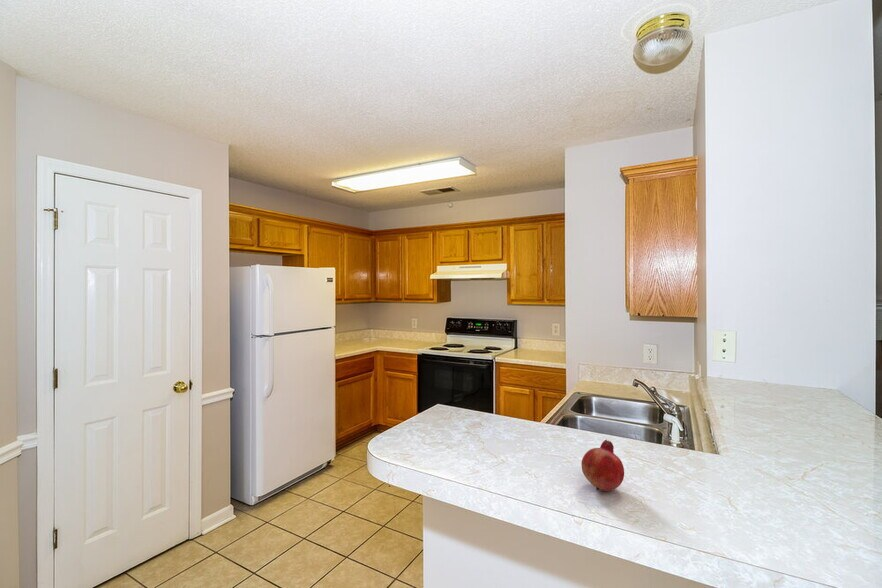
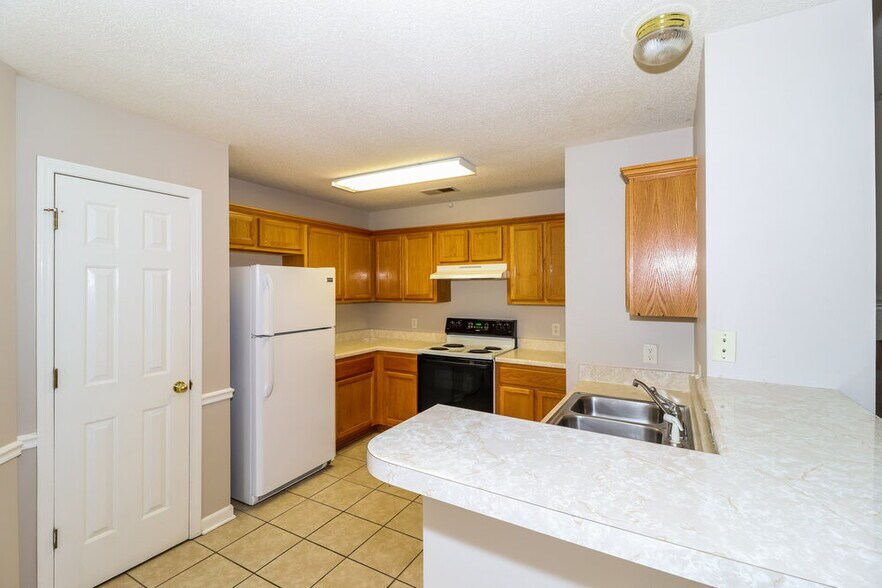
- fruit (602, 465)
